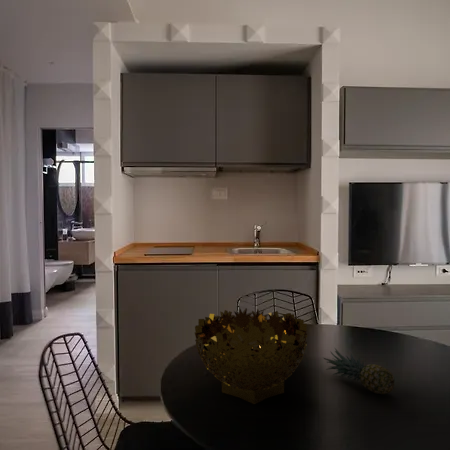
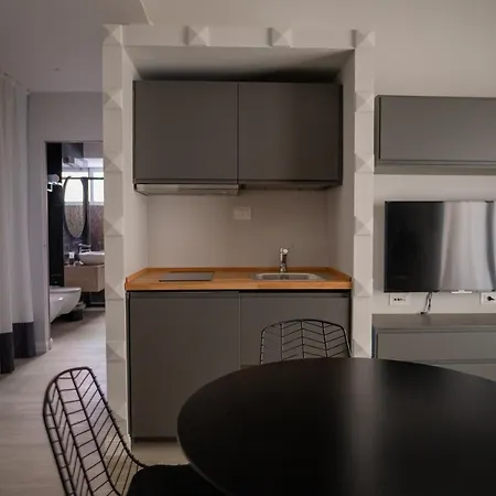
- decorative bowl (250, 352)
- fruit (356, 370)
